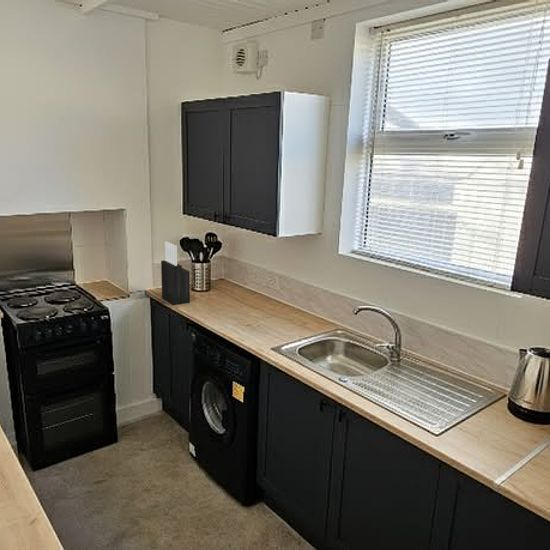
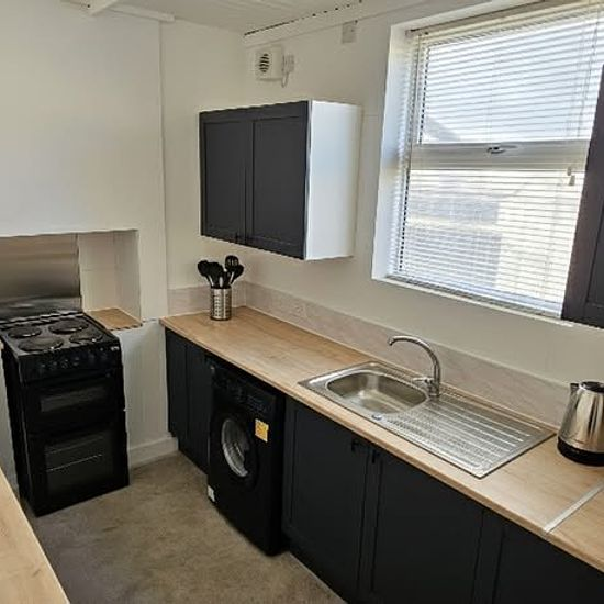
- knife block (177, 271)
